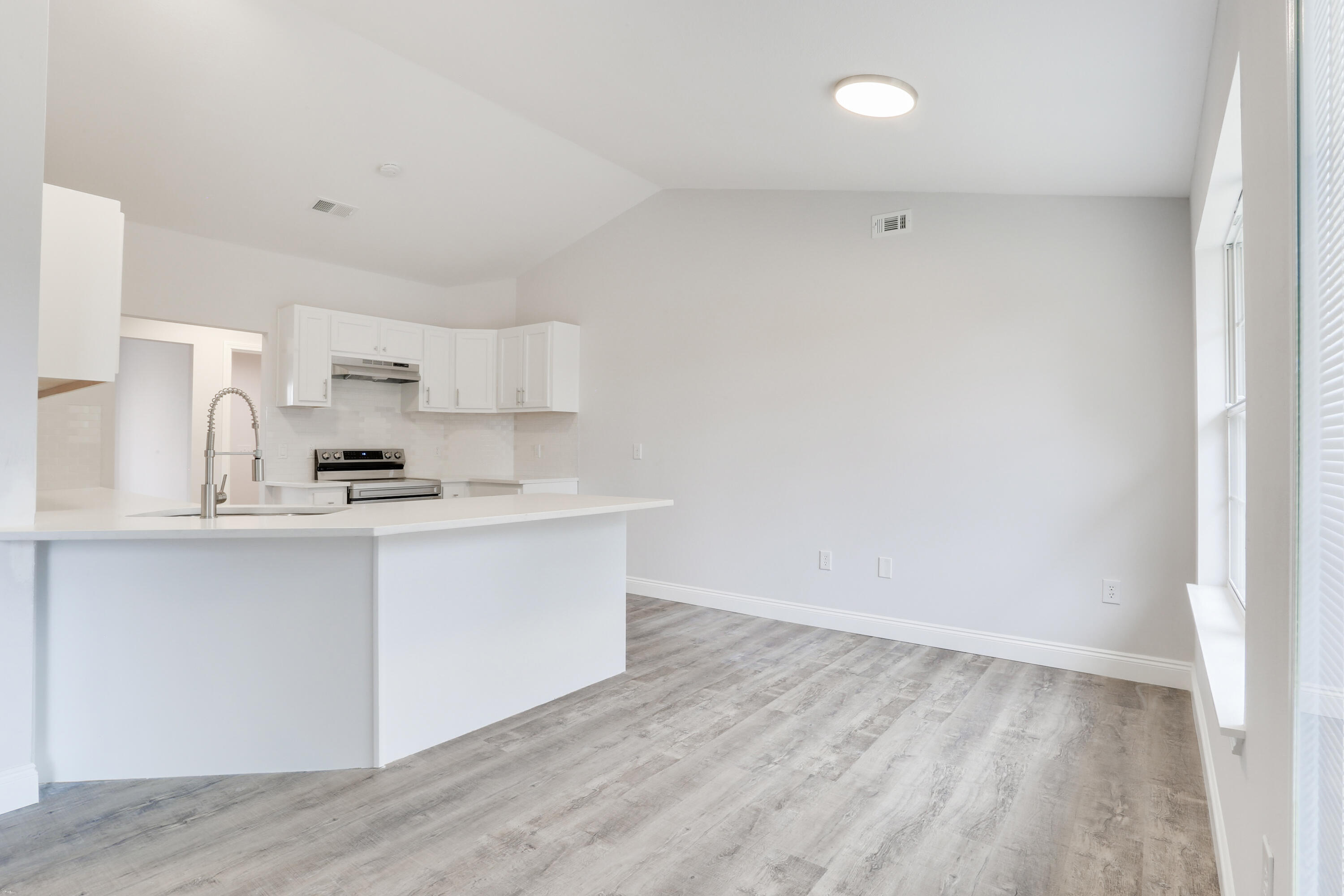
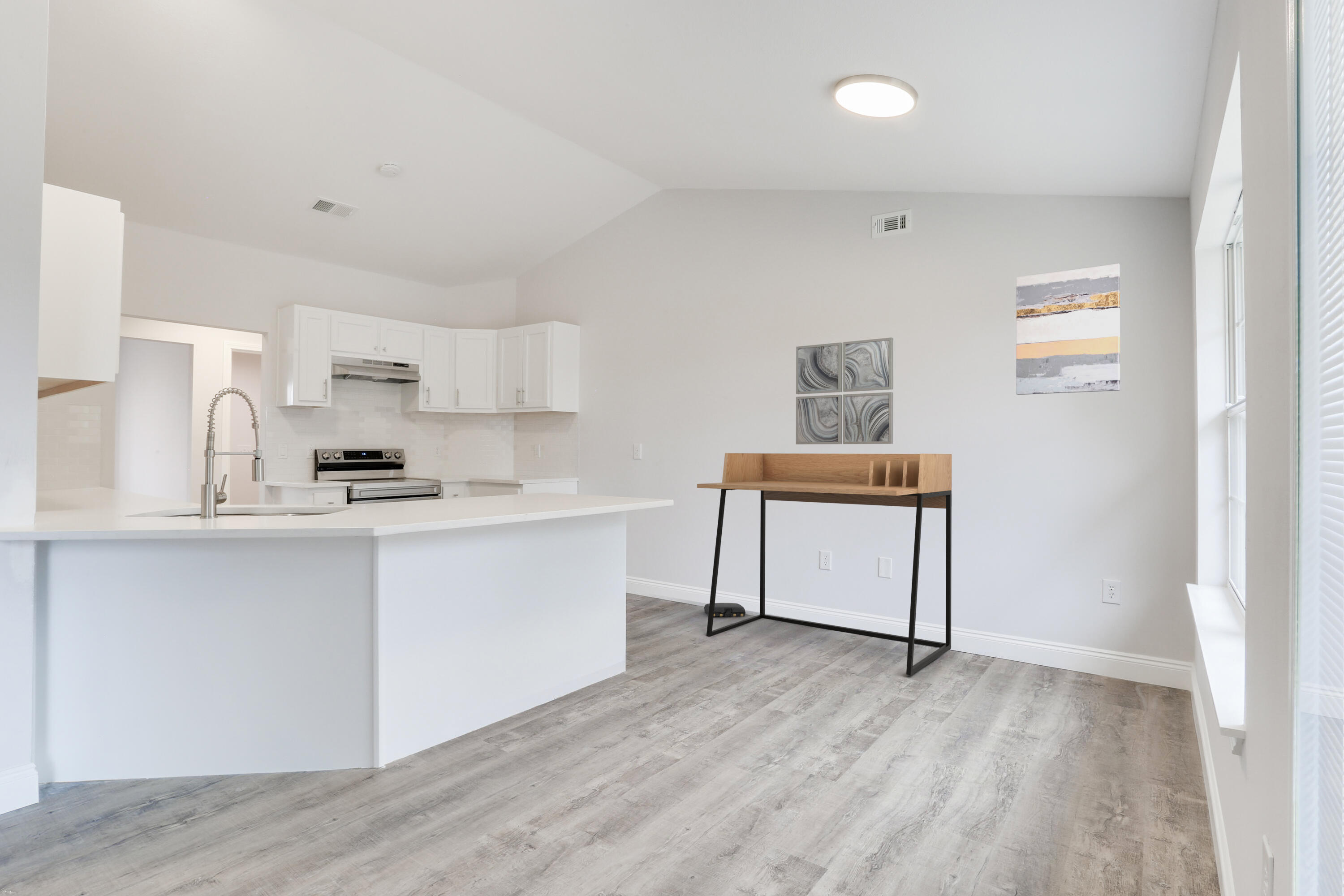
+ bag (724, 609)
+ wall art (842, 392)
+ wall art (1066, 332)
+ desk (826, 503)
